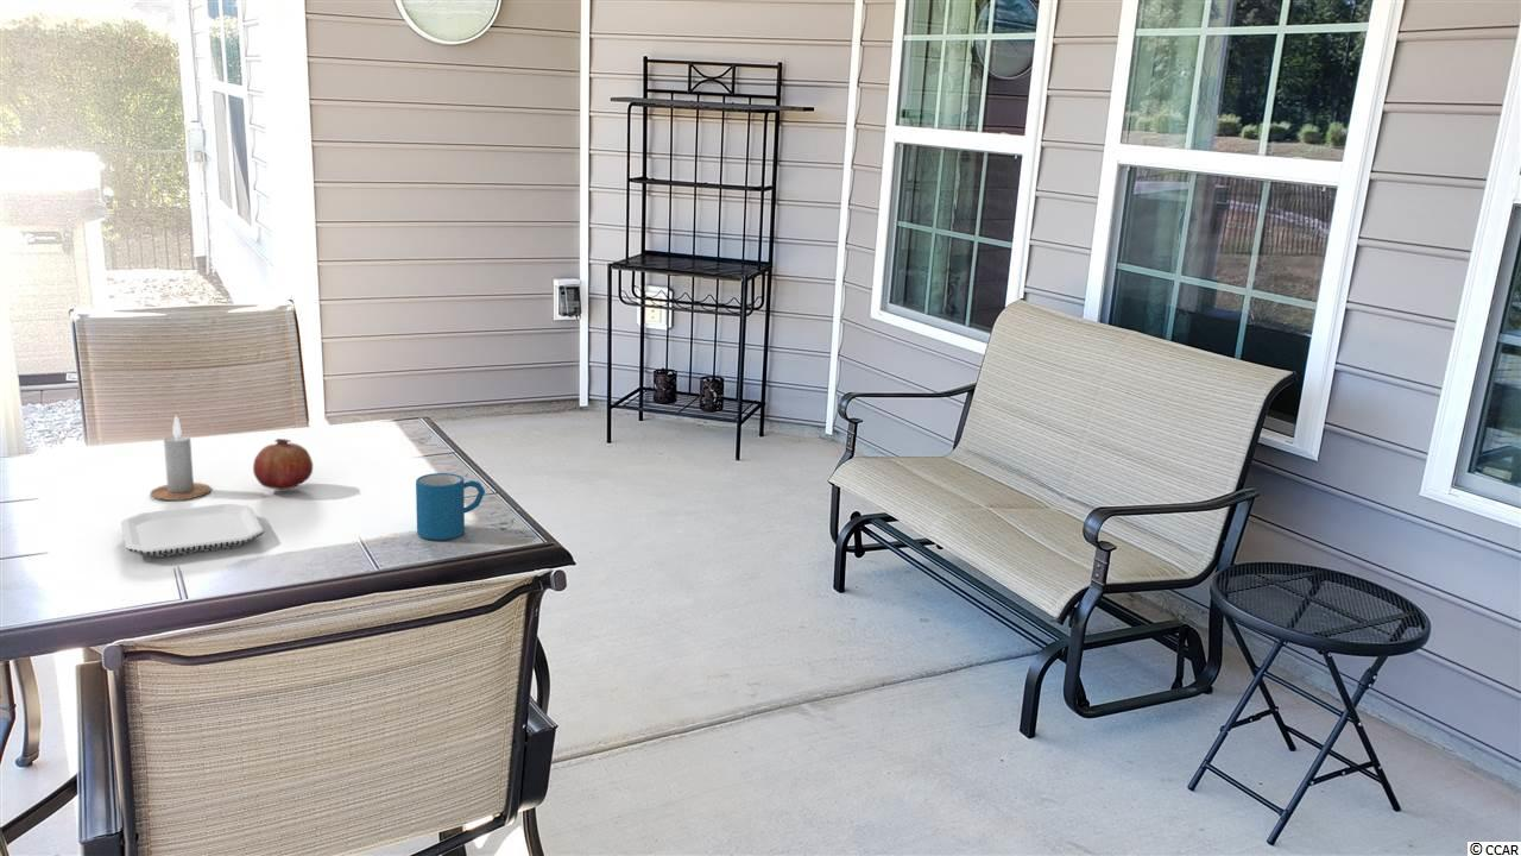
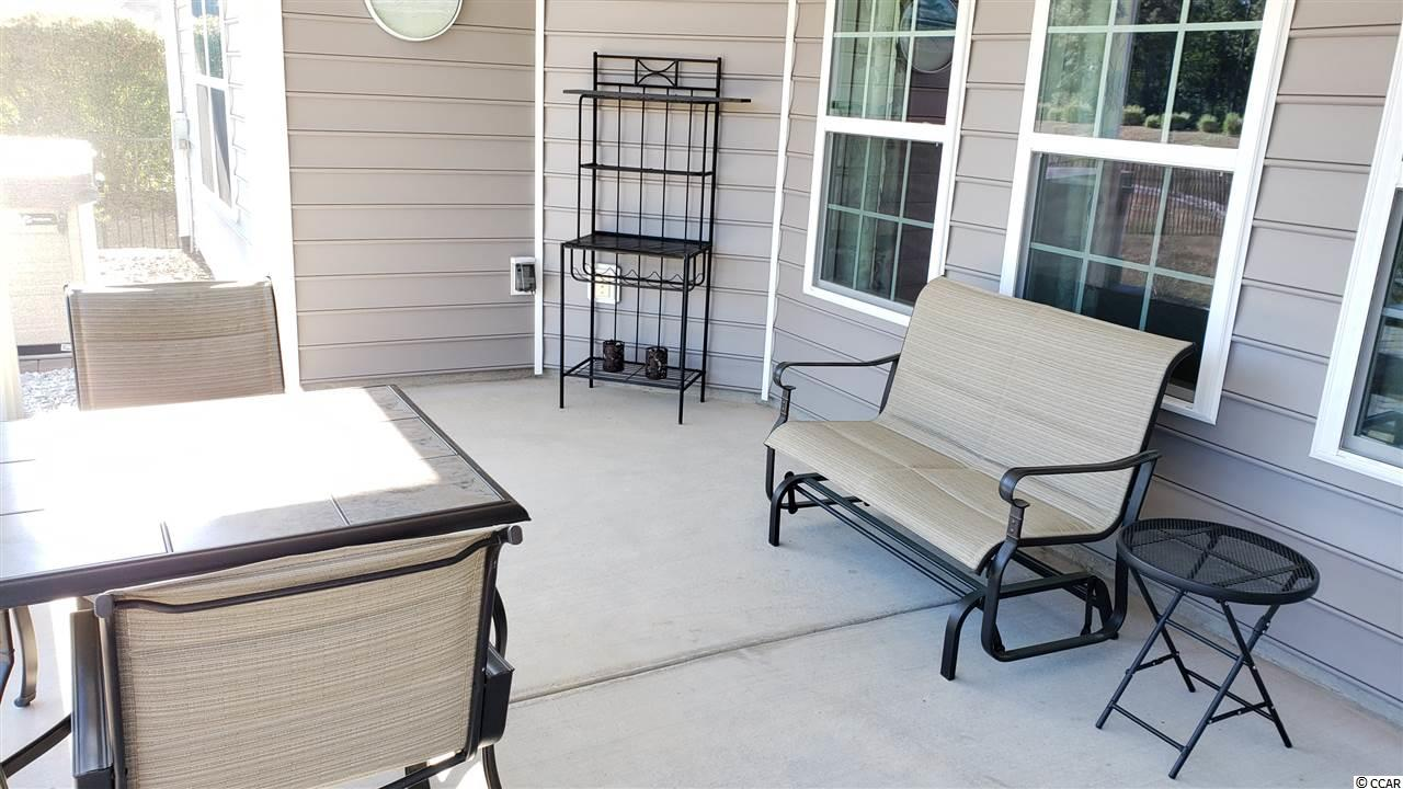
- candle (178, 453)
- plate (193, 530)
- mug (452, 504)
- fruit (283, 464)
